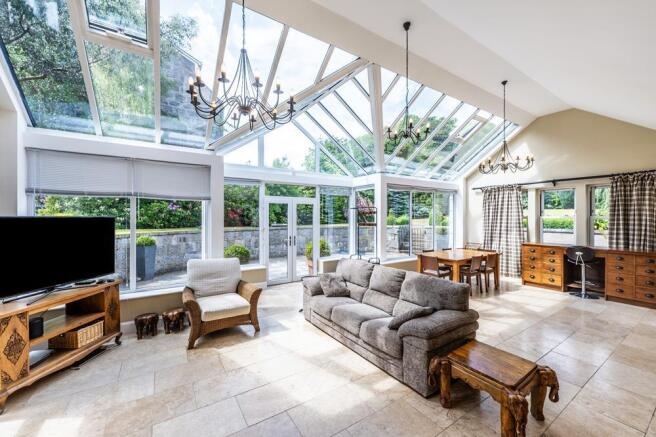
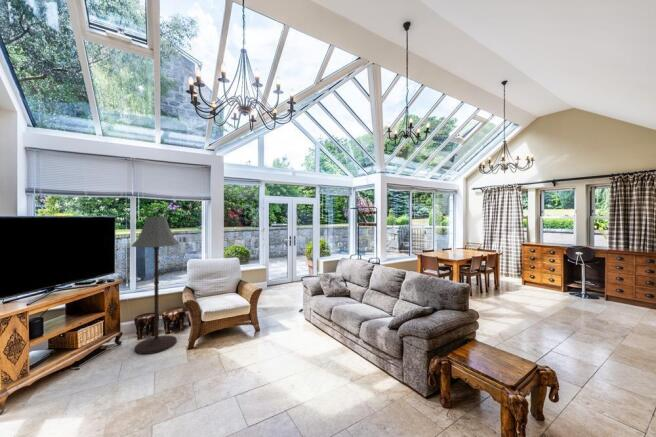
+ floor lamp (156, 281)
